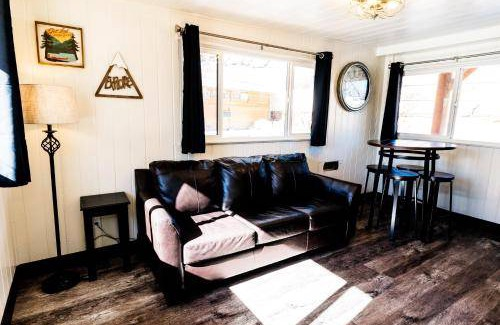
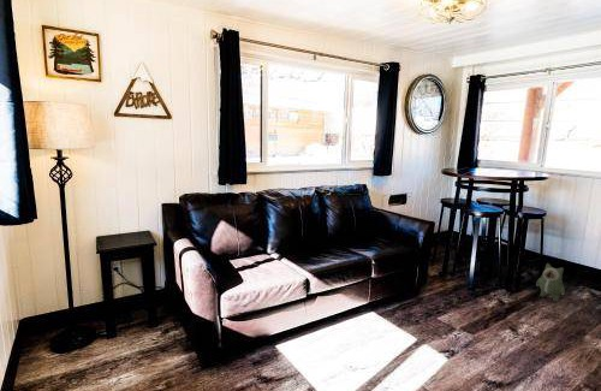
+ plush toy (551, 282)
